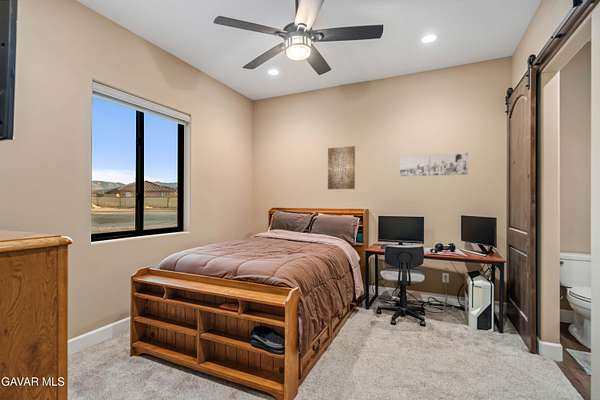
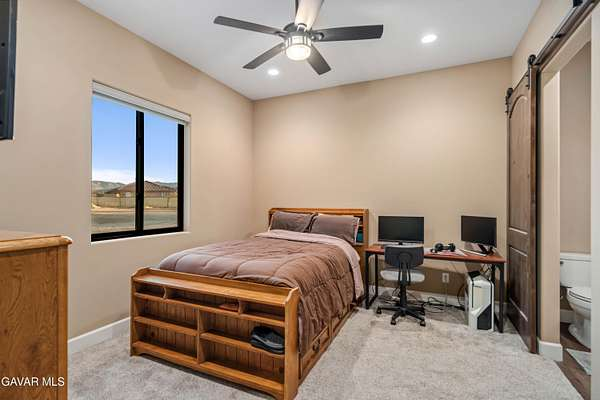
- wall art (341, 168)
- wall art (432, 165)
